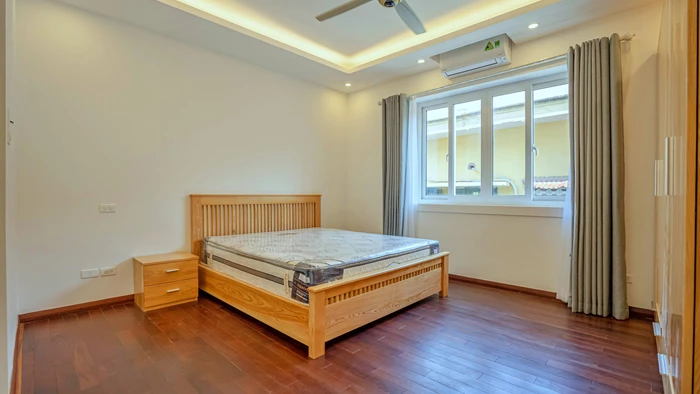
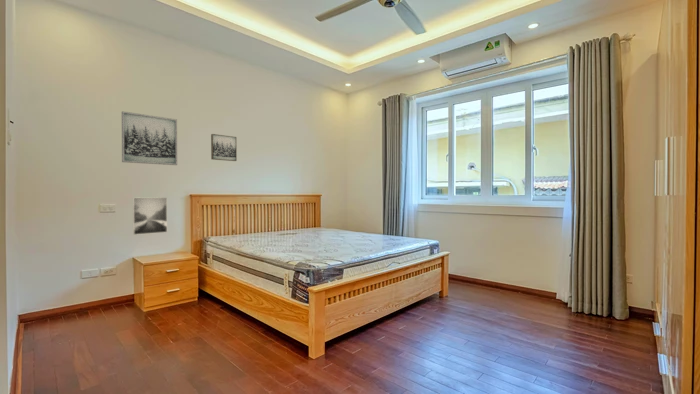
+ wall art (150, 139)
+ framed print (150, 215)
+ wall art (224, 147)
